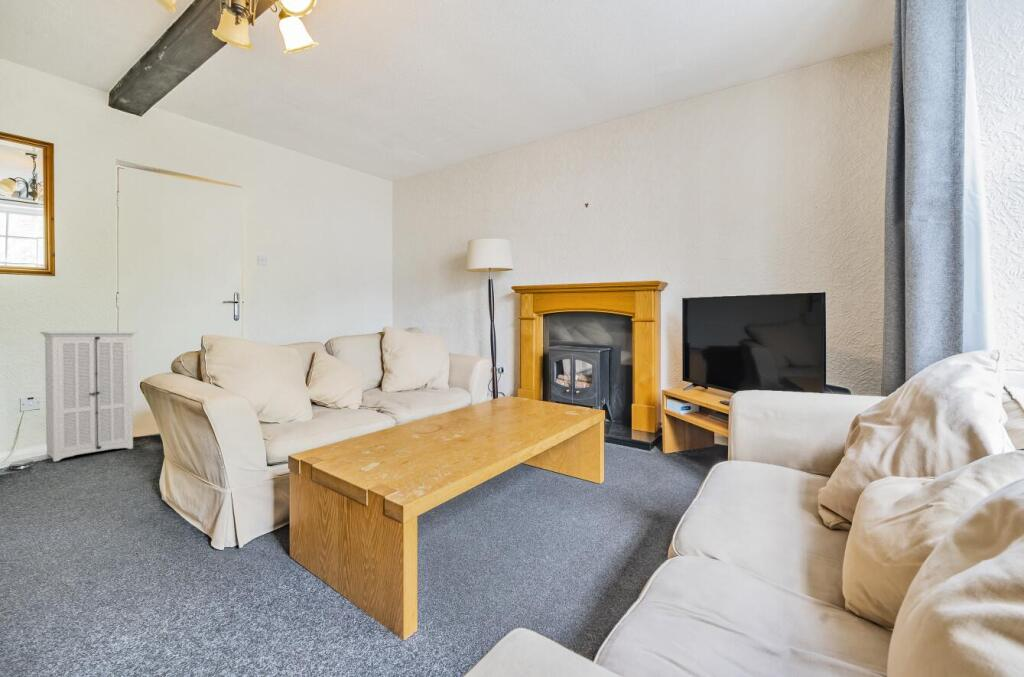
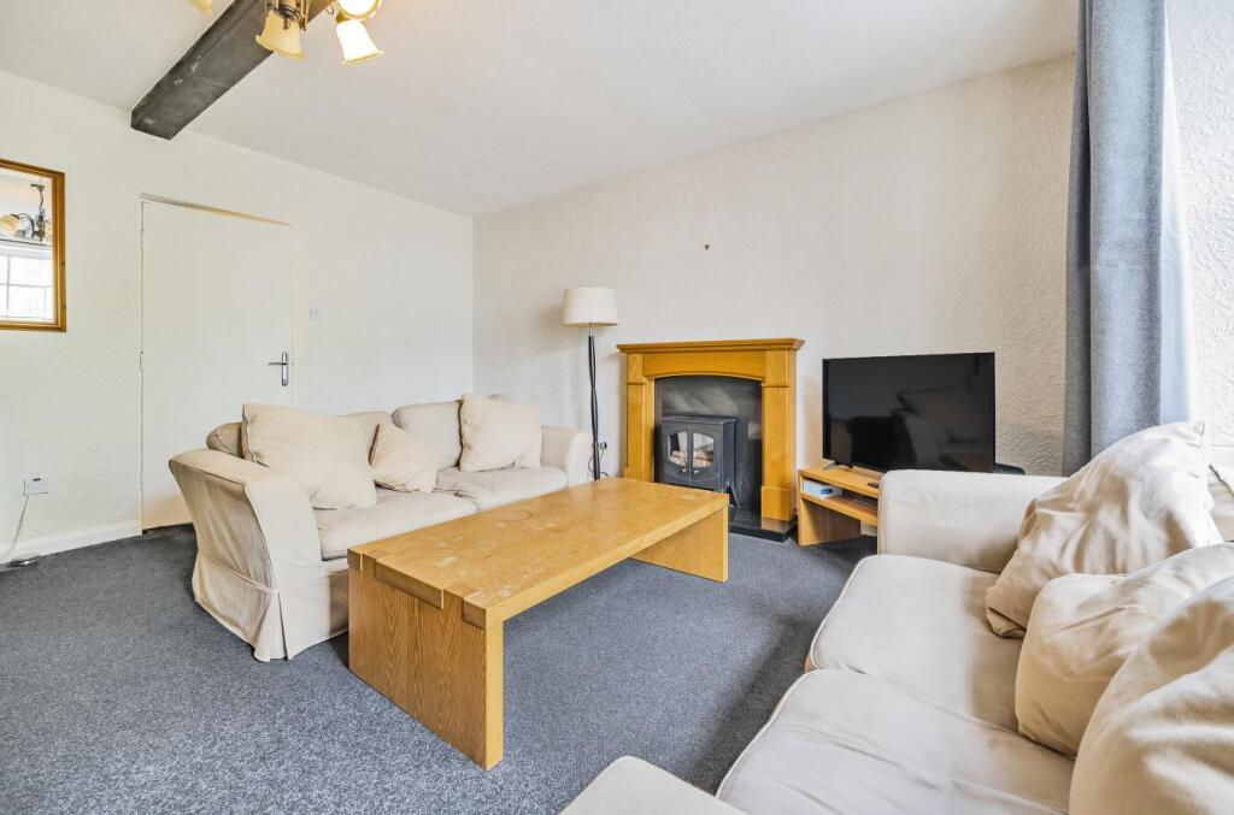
- storage cabinet (90, 390)
